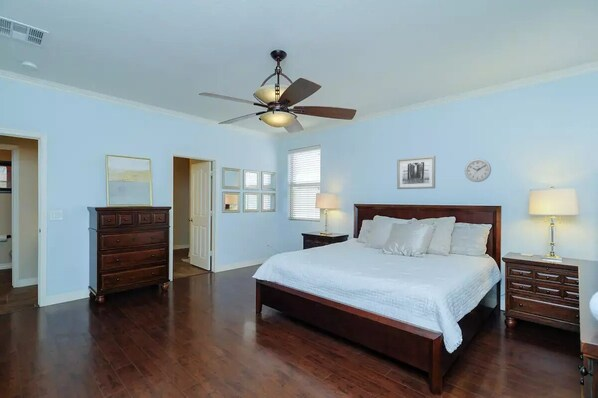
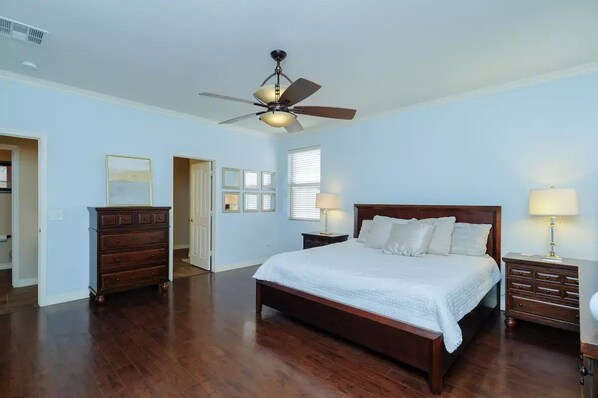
- wall clock (477, 170)
- wall art (415, 173)
